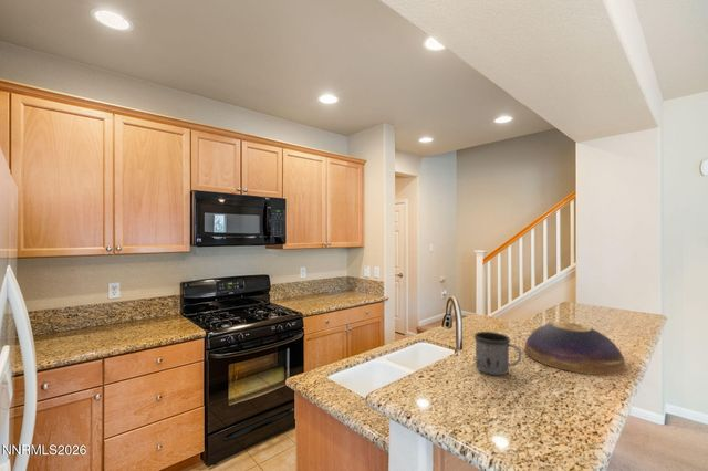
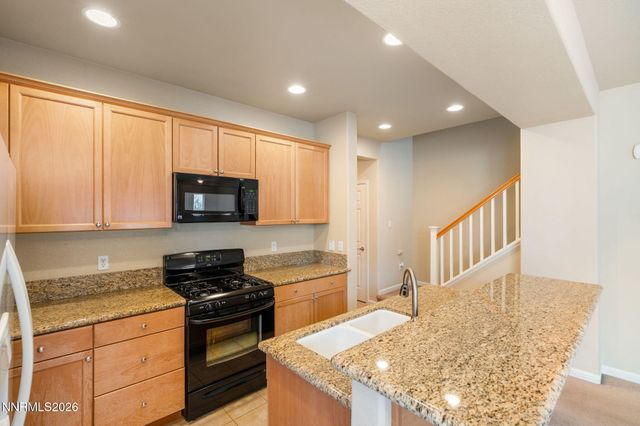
- mug (497, 354)
- decorative bowl (571, 341)
